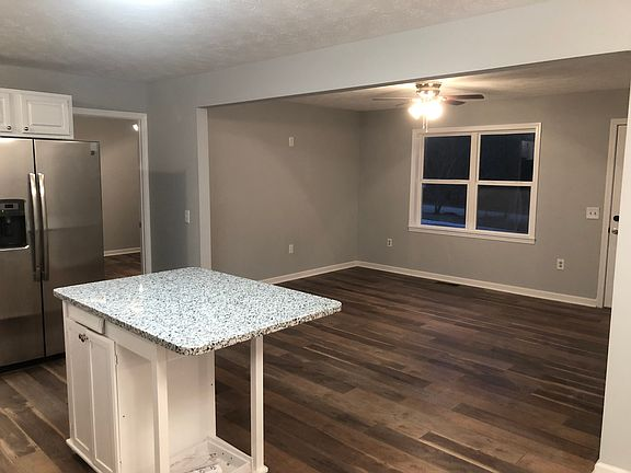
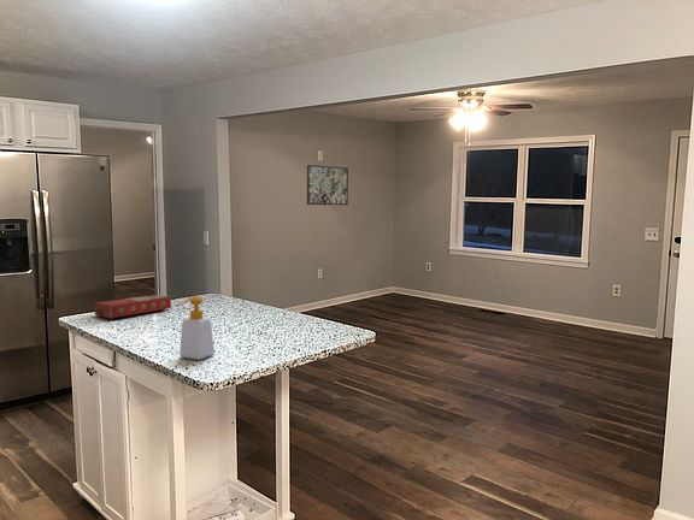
+ soap bottle (193, 327)
+ macaroni box (134, 305)
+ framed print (328, 185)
